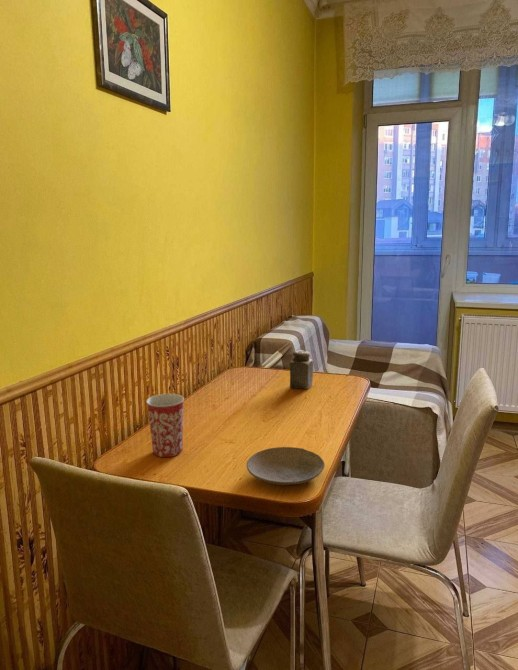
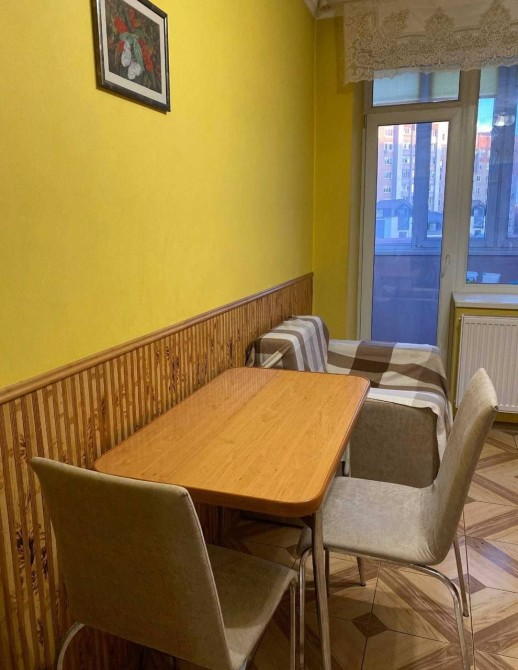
- salt shaker (301, 368)
- plate (285, 468)
- mug (170, 423)
